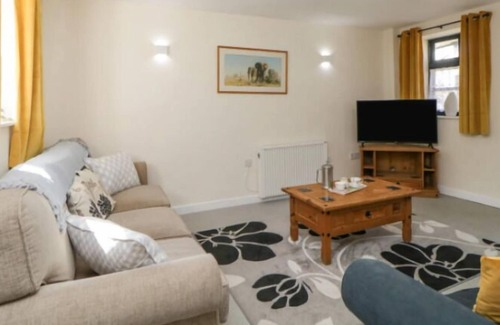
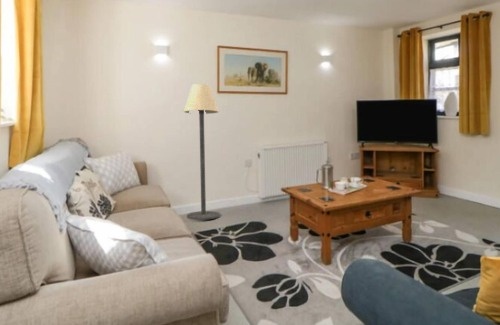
+ floor lamp (202, 151)
